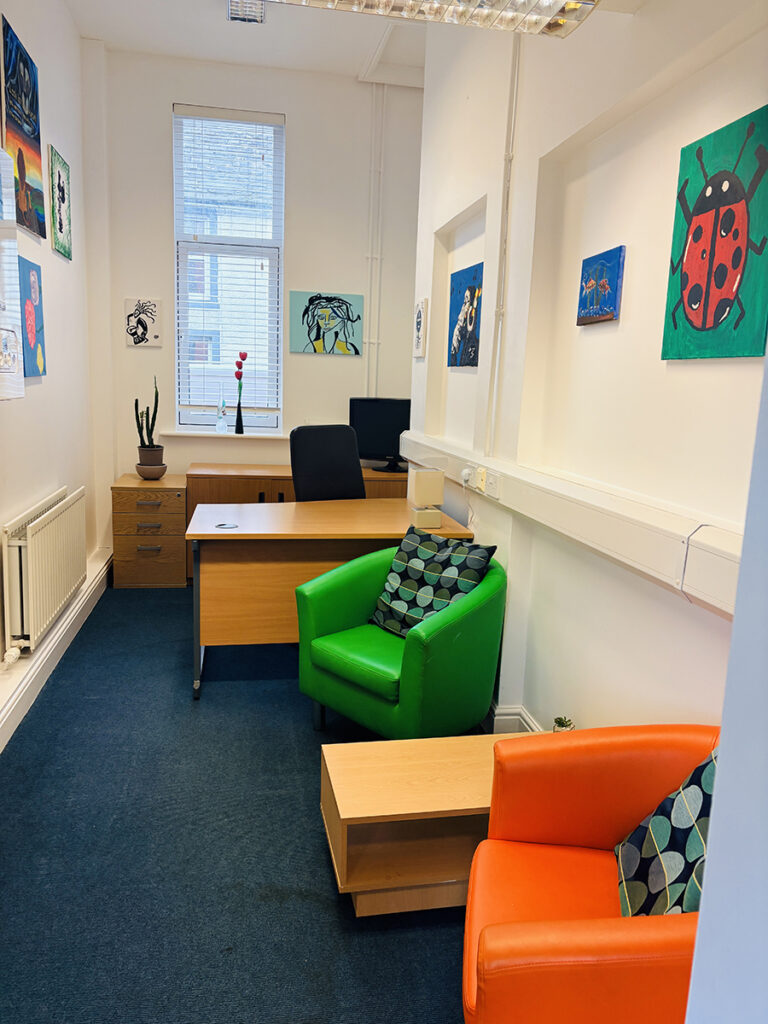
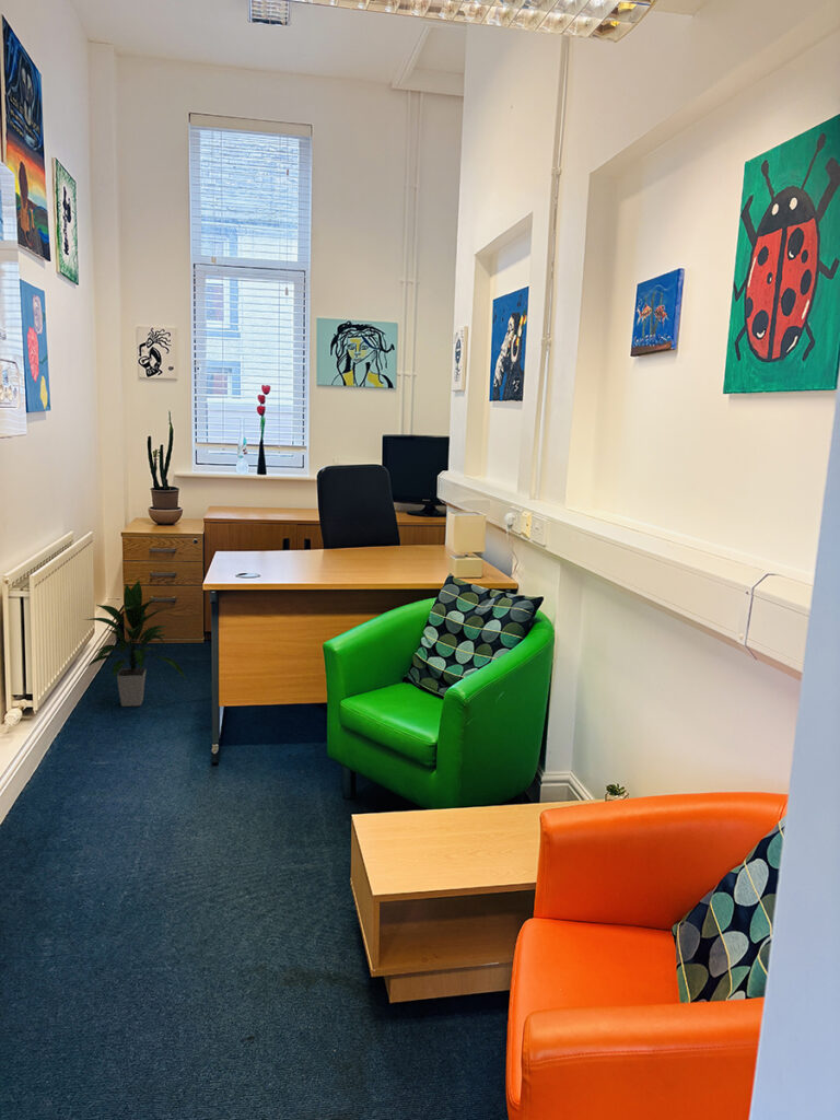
+ indoor plant (133, 645)
